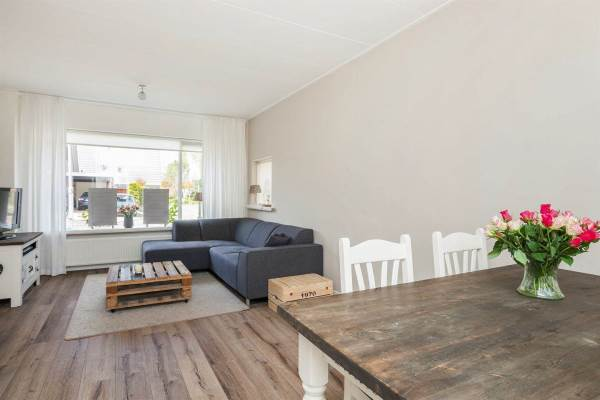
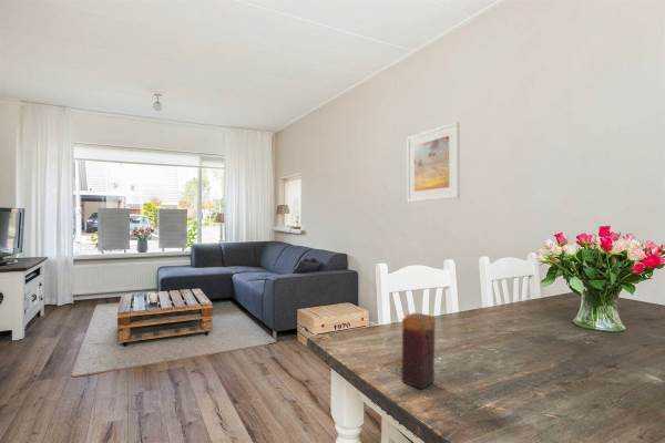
+ candle (418, 348)
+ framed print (430, 165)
